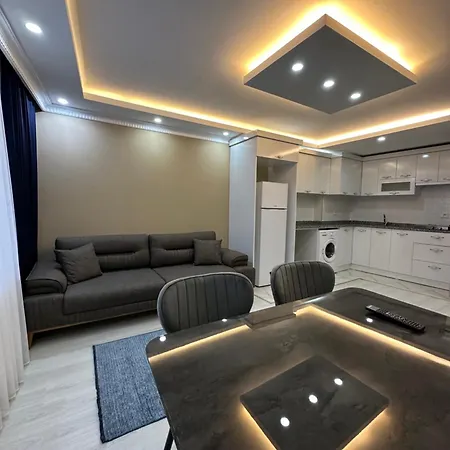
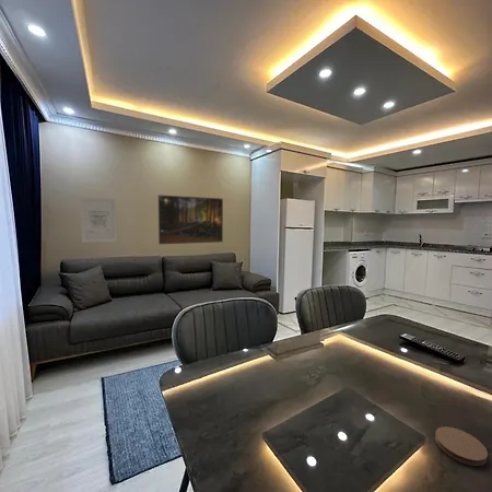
+ wall art (98, 220)
+ coaster (459, 444)
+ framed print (192, 220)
